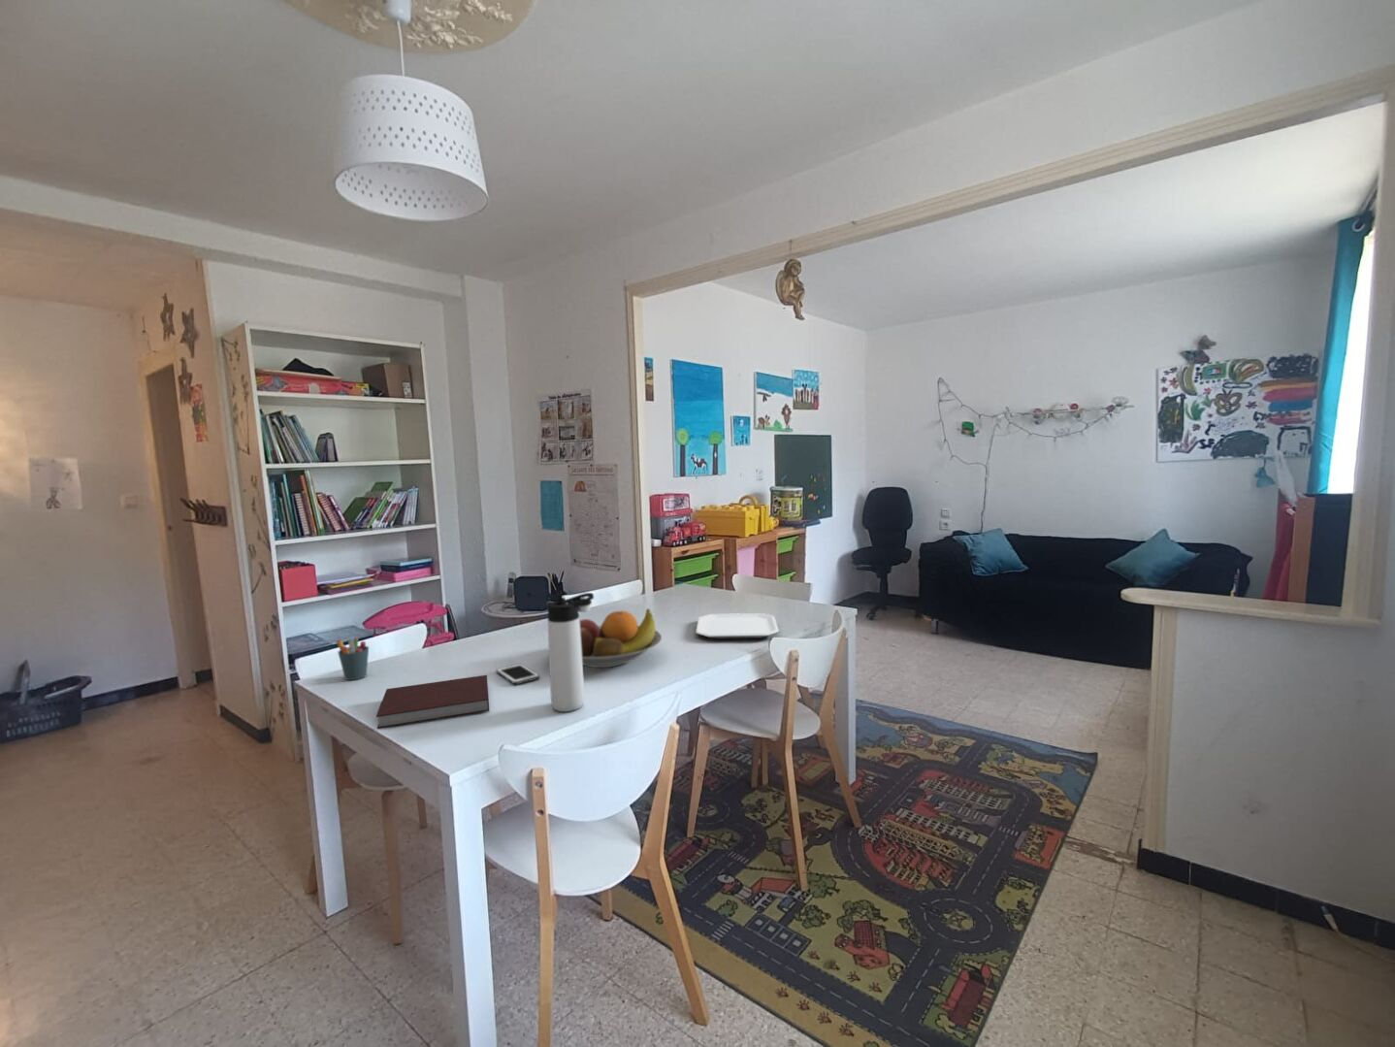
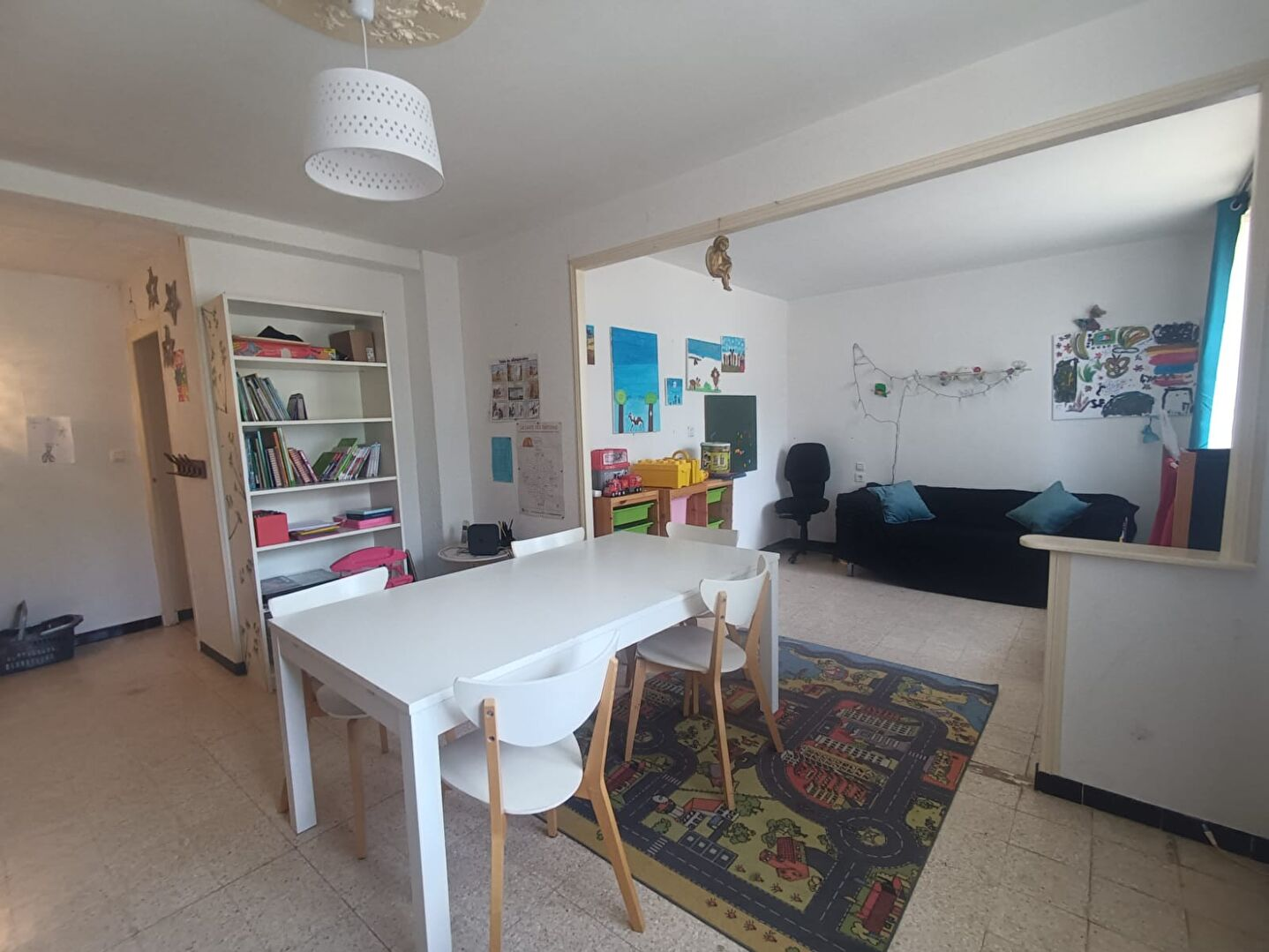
- notebook (436, 698)
- plate (737, 626)
- thermos bottle (573, 650)
- fruit bowl (606, 635)
- cell phone (517, 673)
- pen holder (353, 655)
